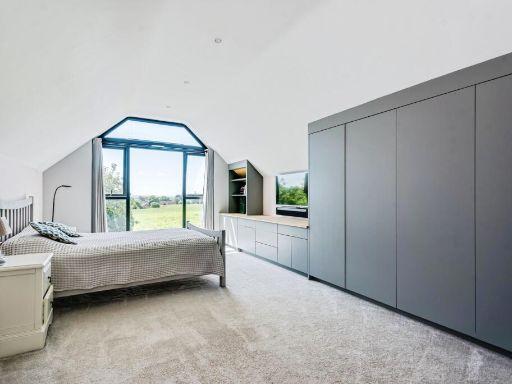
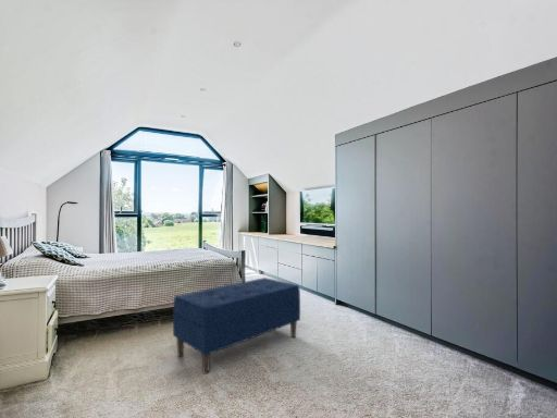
+ bench (240, 317)
